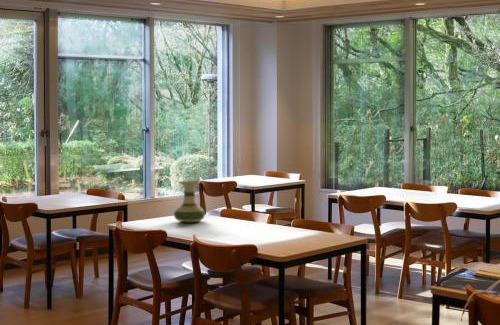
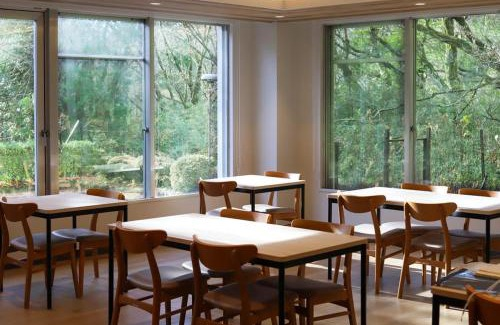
- vase (189, 201)
